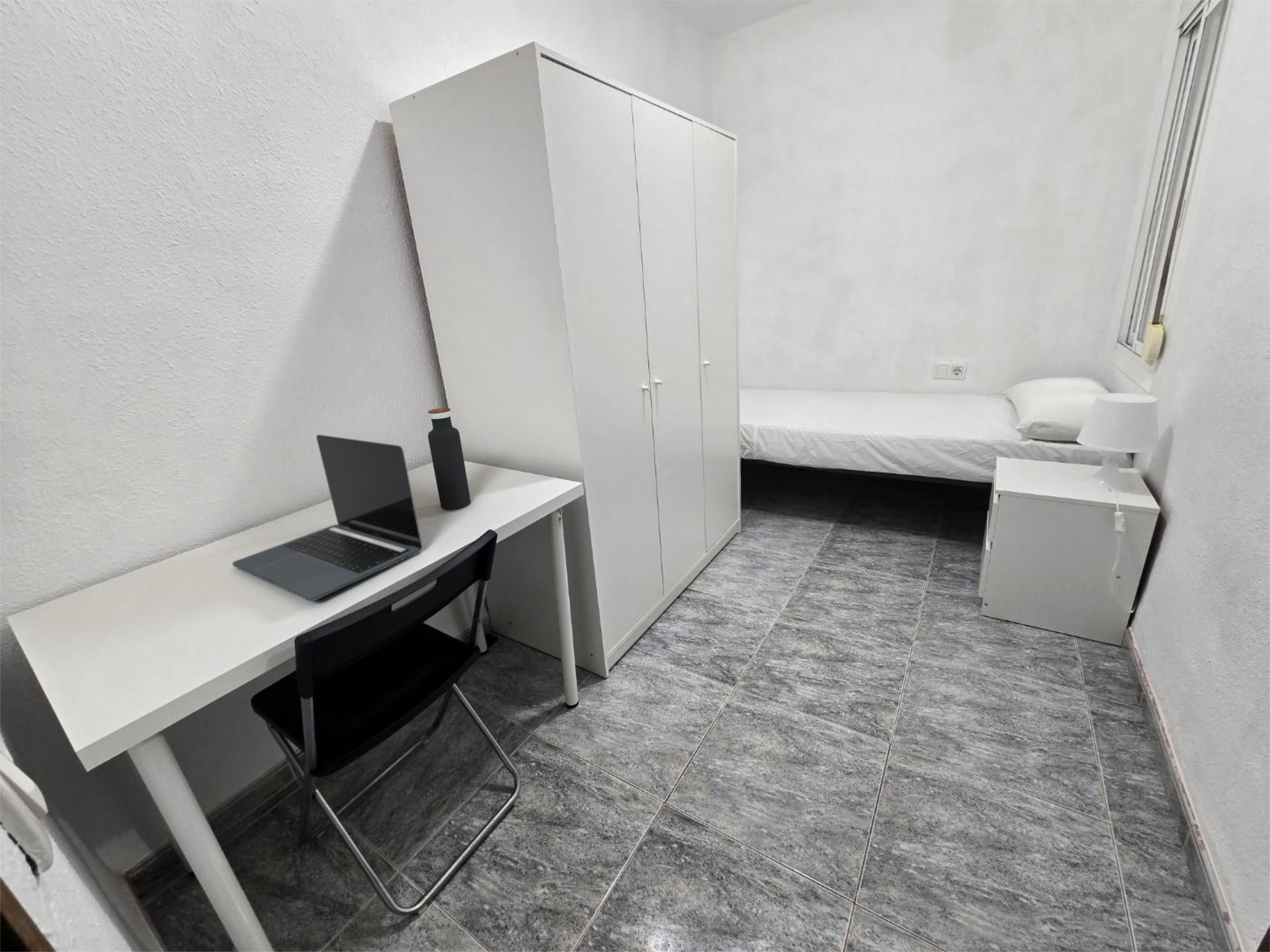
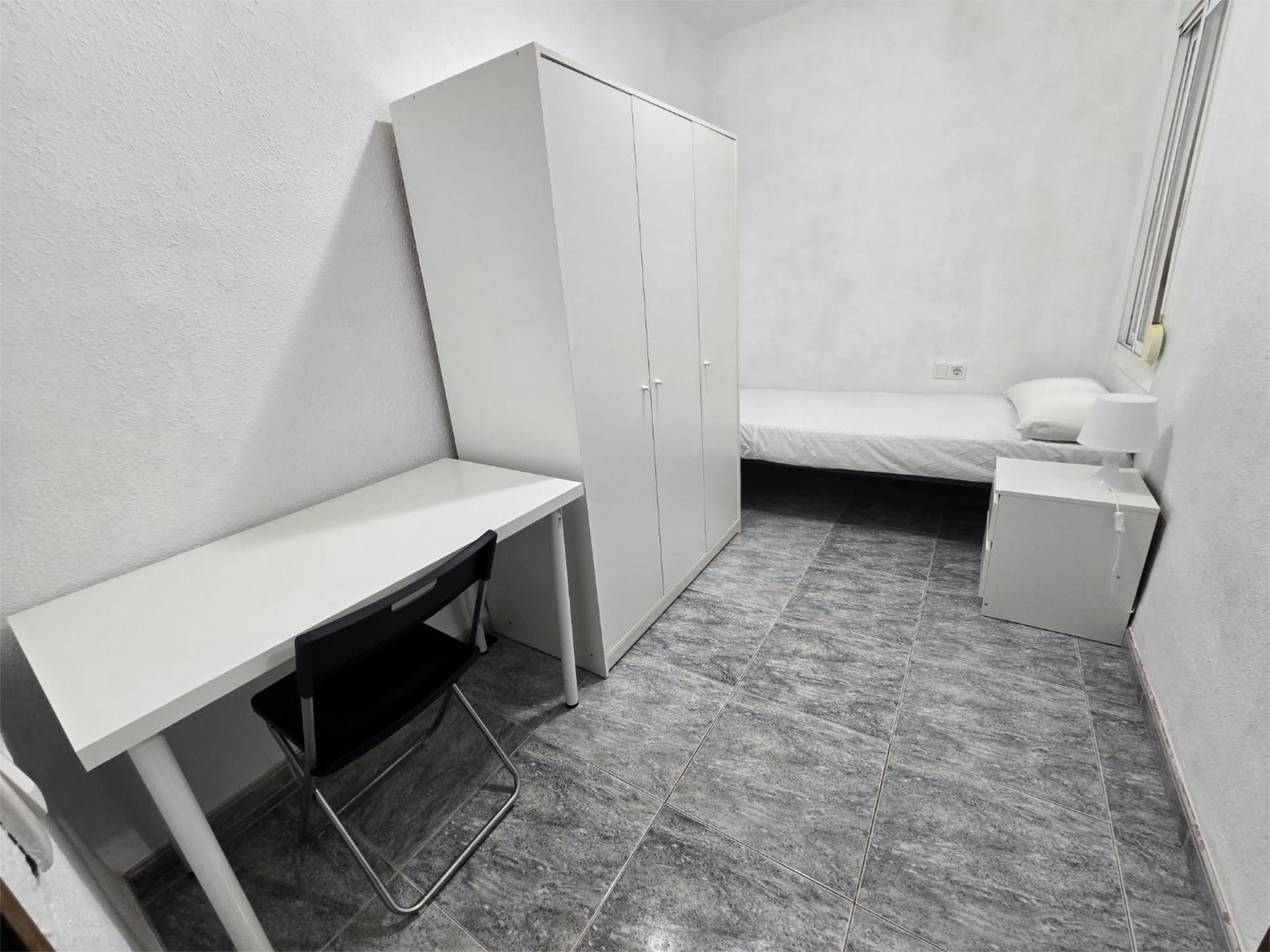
- laptop (333, 504)
- water bottle (448, 458)
